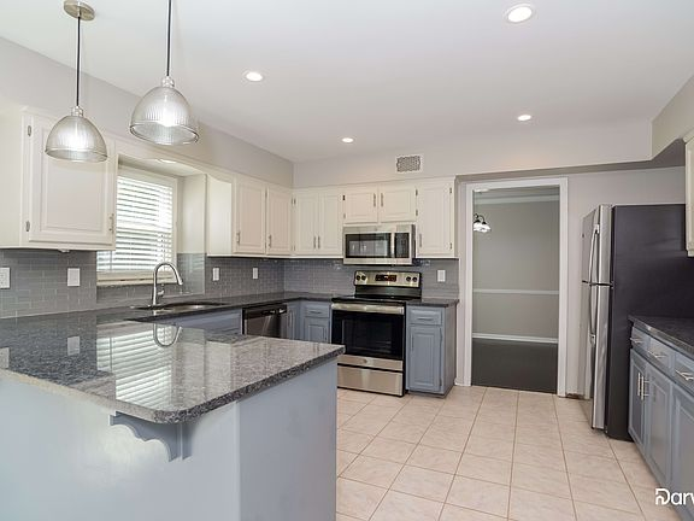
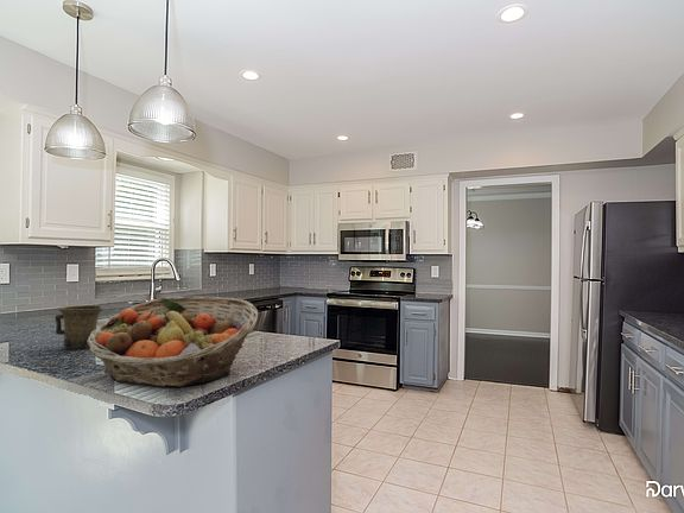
+ fruit basket (177, 336)
+ mug (80, 327)
